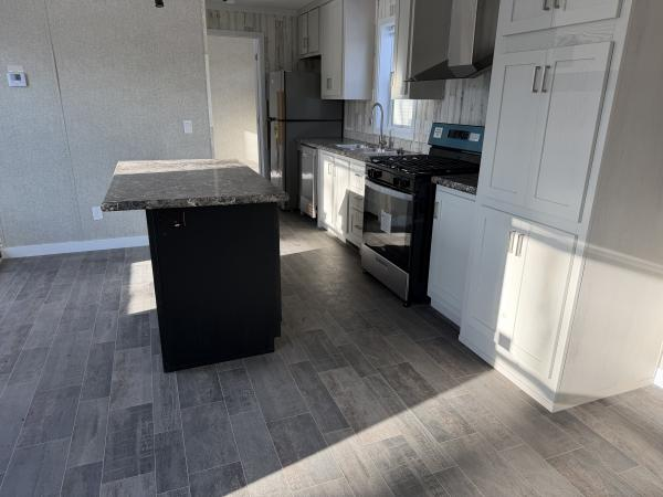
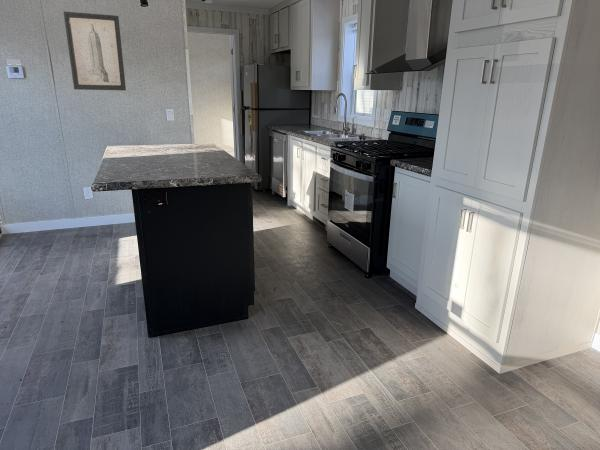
+ wall art (96, 52)
